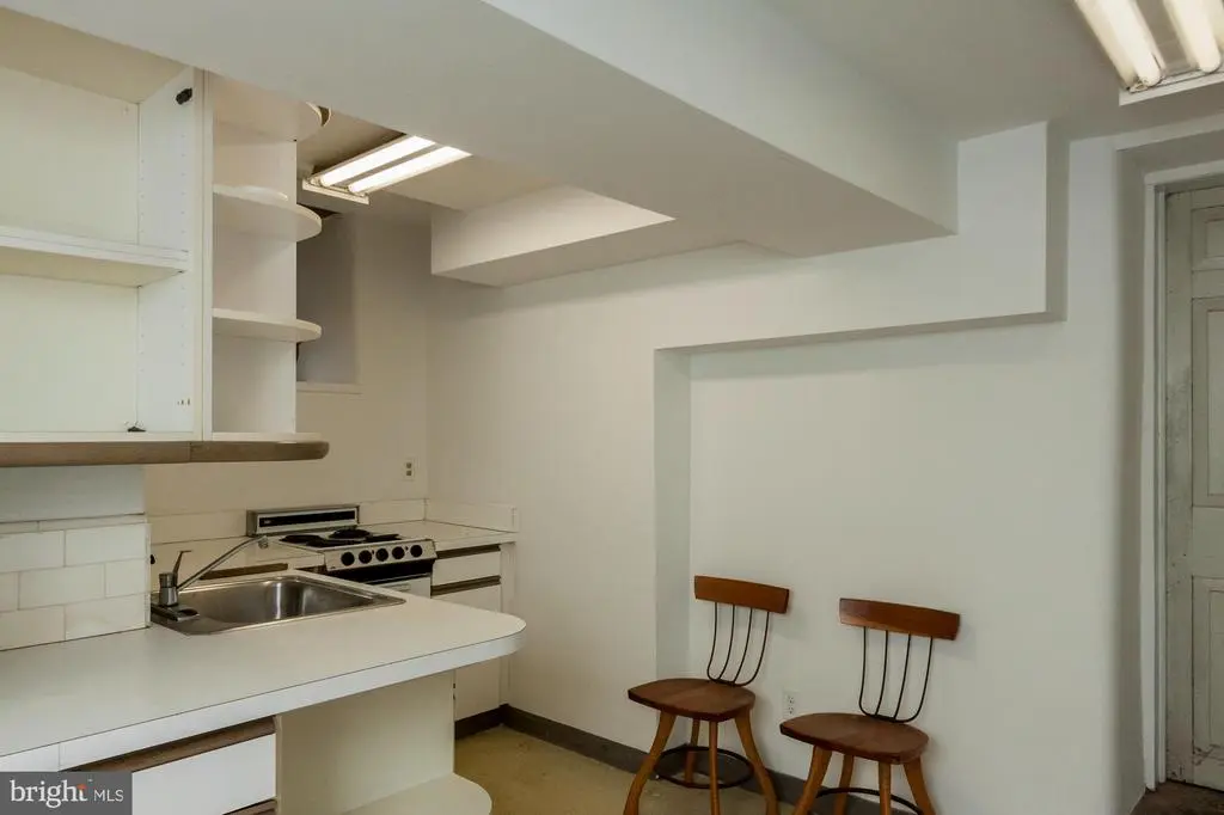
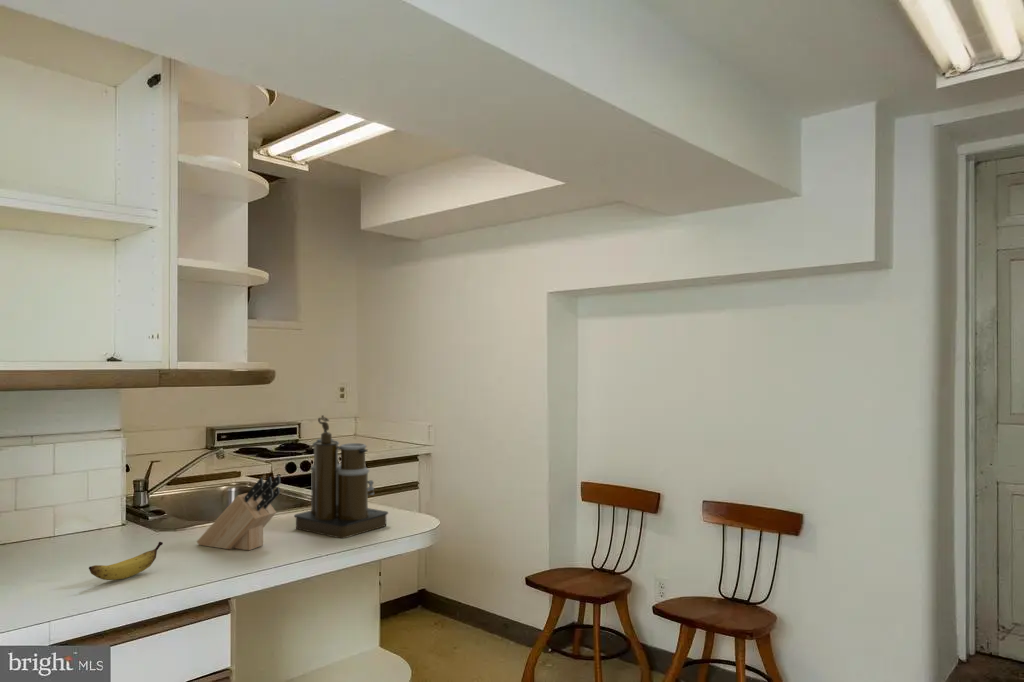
+ banana (127, 563)
+ knife block (241, 509)
+ coffee maker (341, 470)
